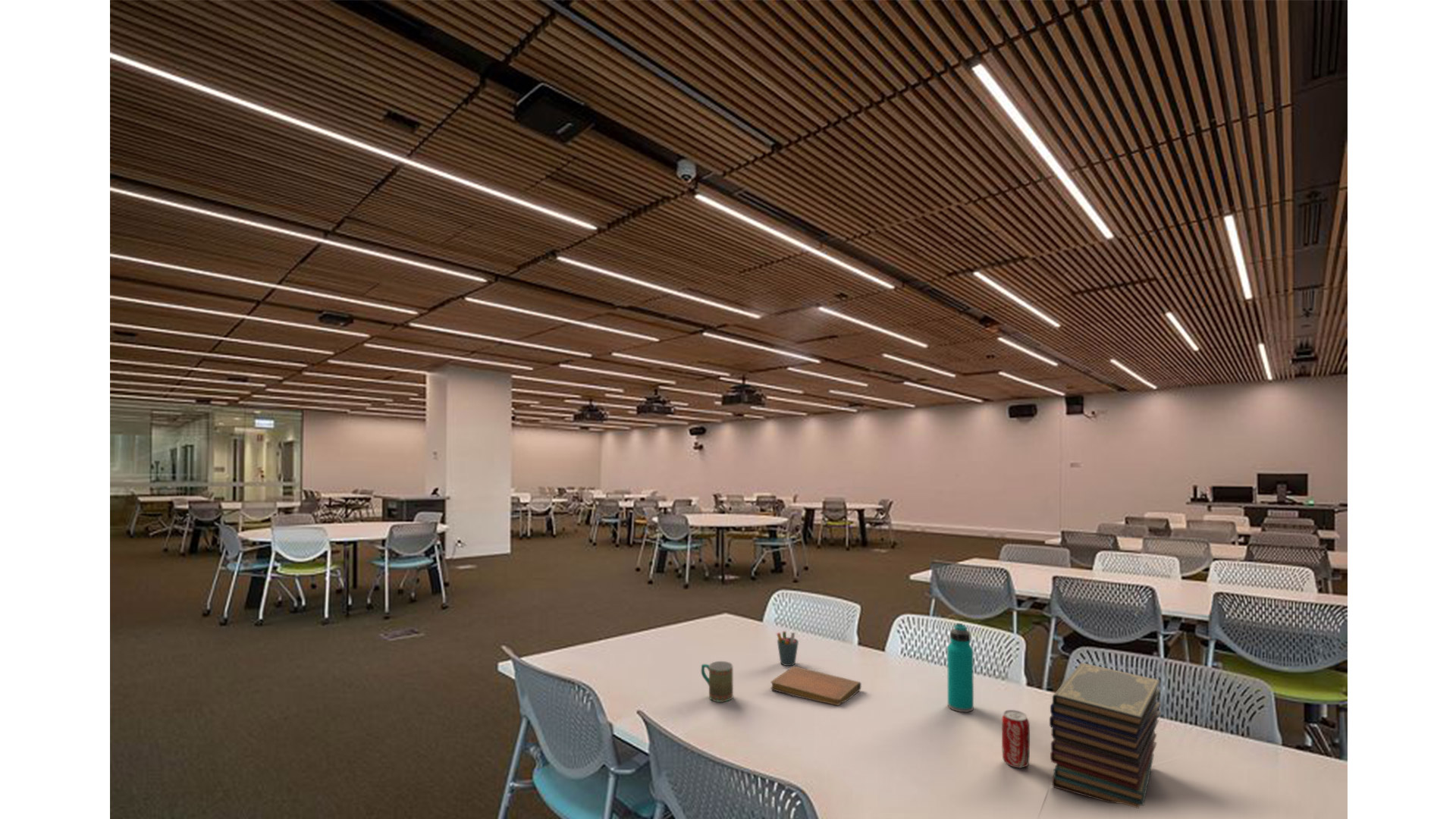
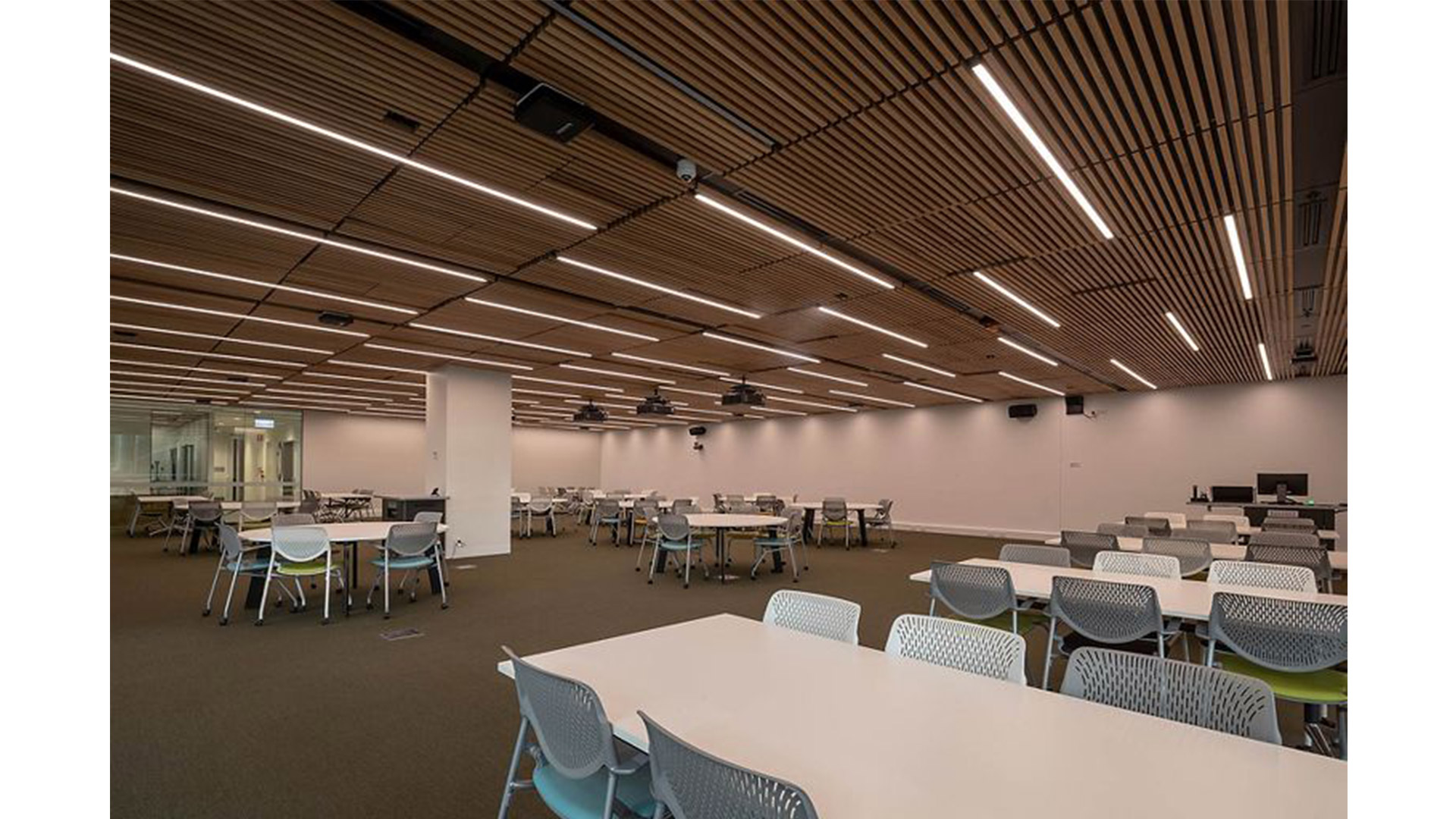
- pen holder (787, 645)
- mug (716, 679)
- book stack (1106, 732)
- beverage can (1015, 739)
- notebook (815, 685)
- water bottle (960, 666)
